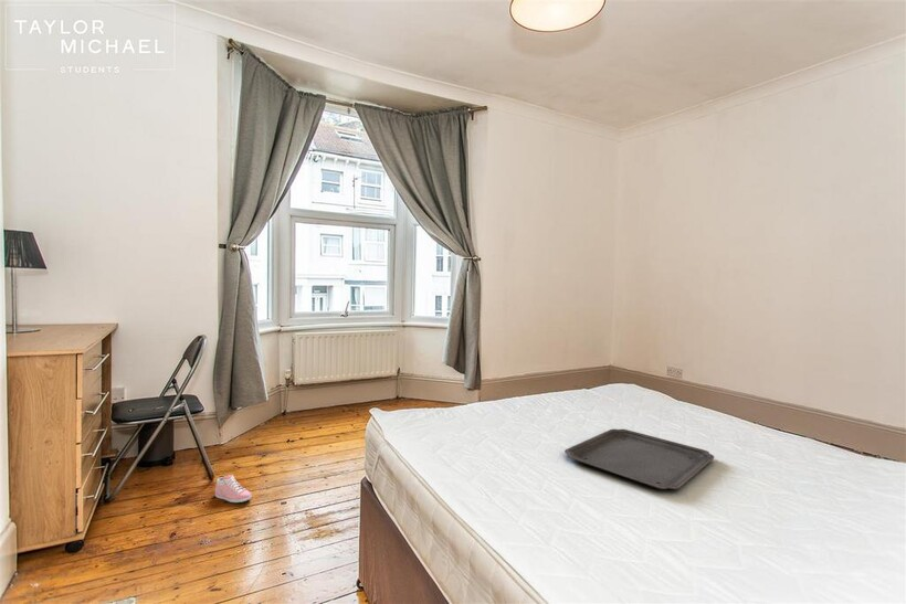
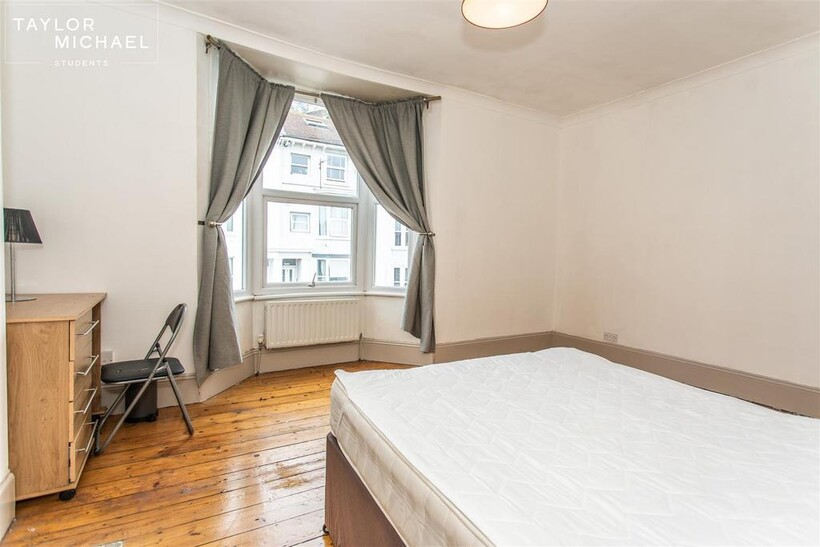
- sneaker (232, 487)
- tray (639, 455)
